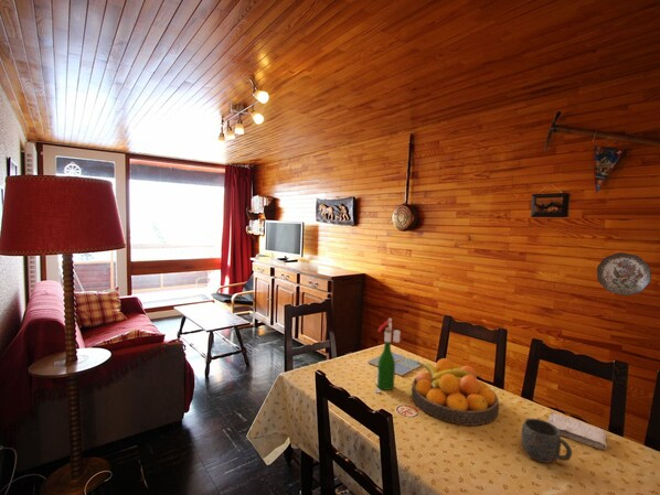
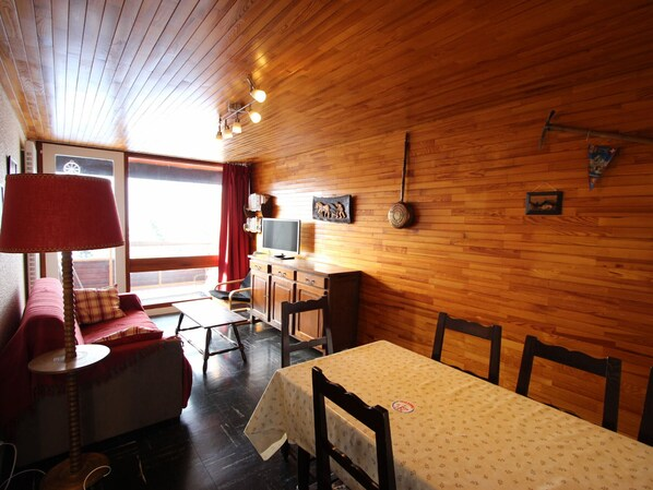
- decorative plate (622, 273)
- washcloth (575, 429)
- drink coaster (395, 363)
- wine bottle (385, 354)
- mug (545, 443)
- fruit bowl (454, 385)
